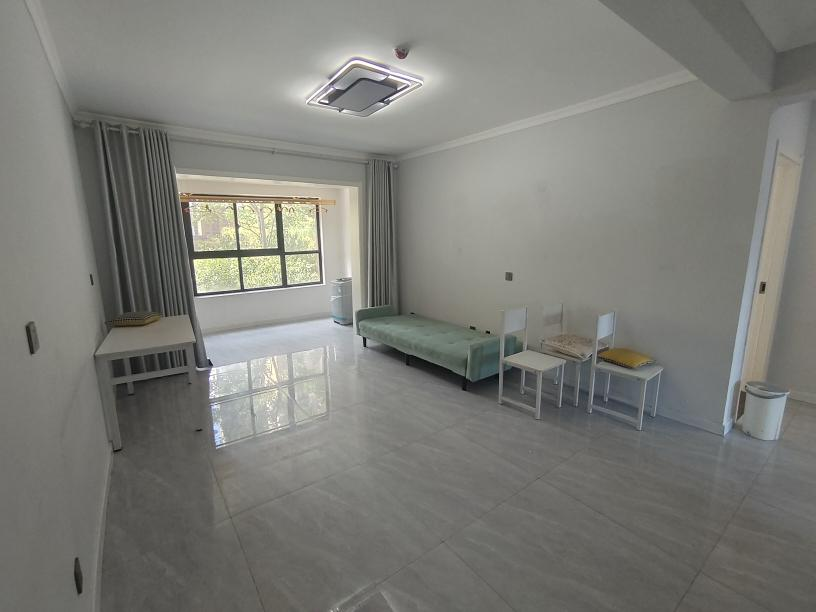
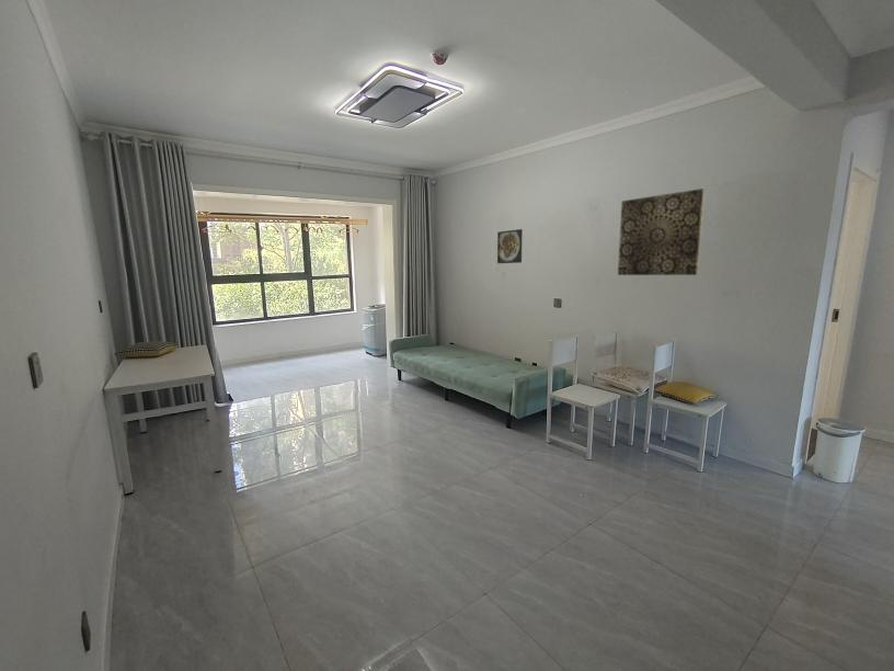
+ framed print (508, 247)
+ wall art (657, 236)
